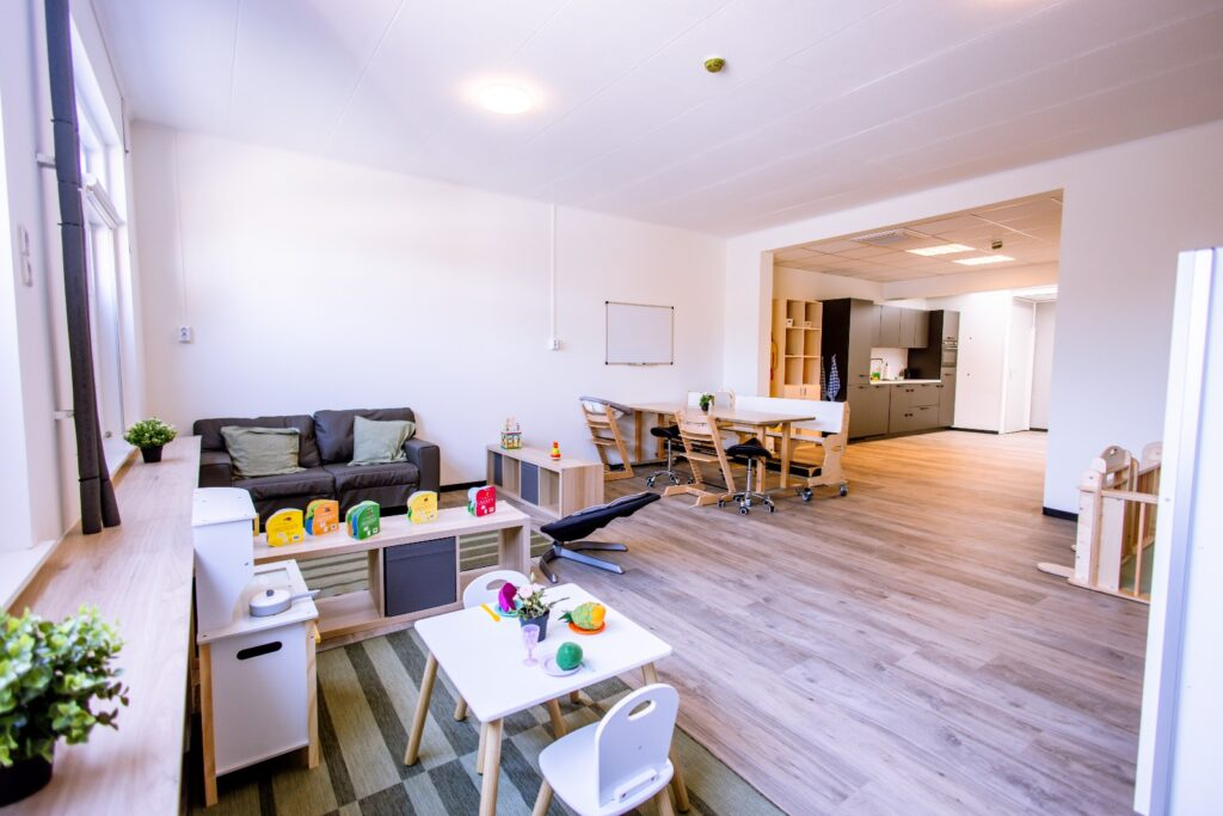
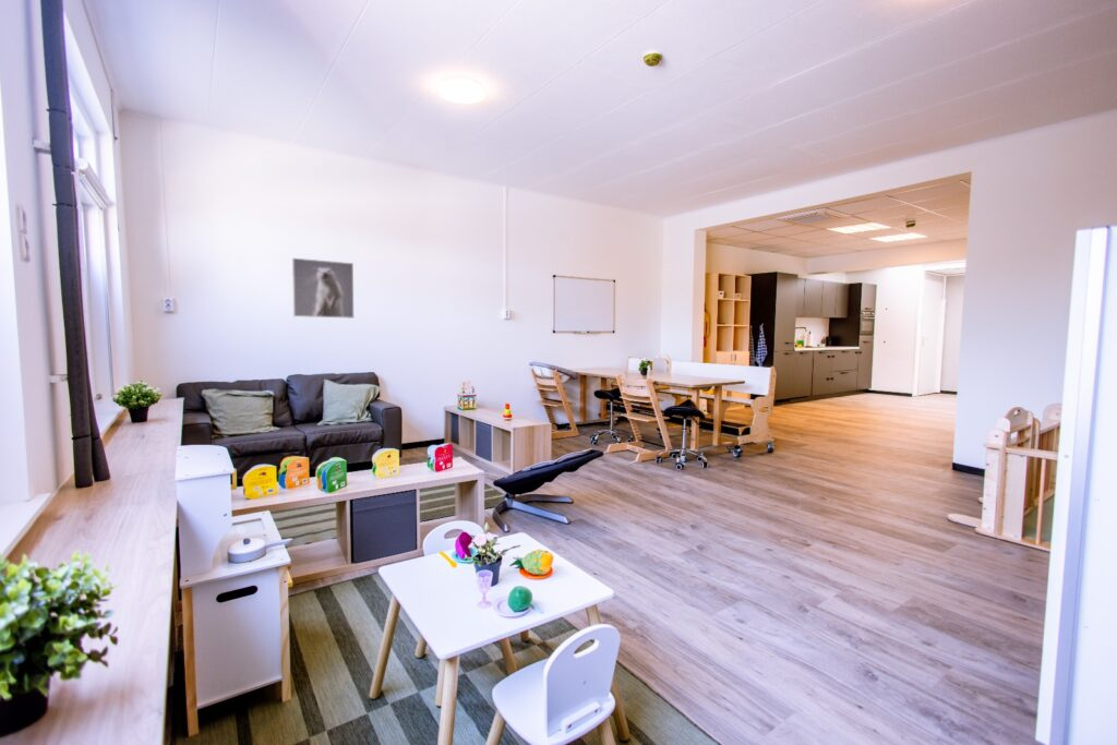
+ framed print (324, 289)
